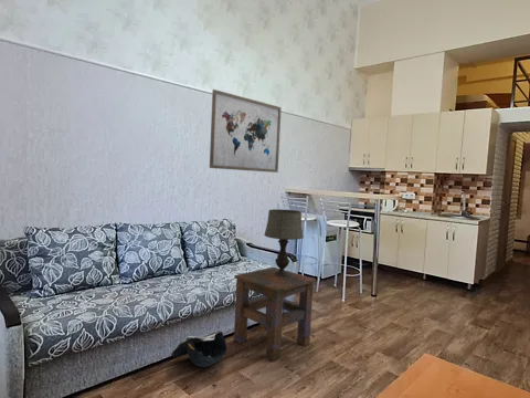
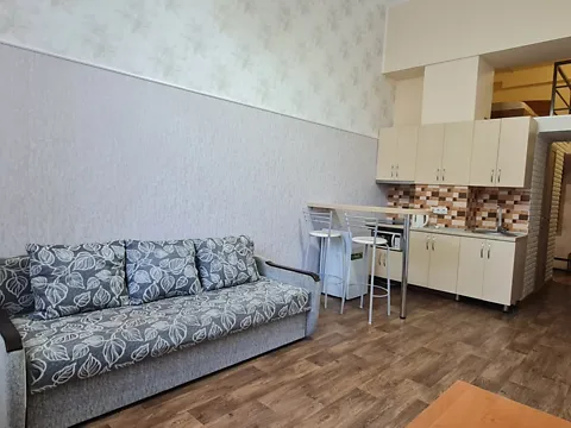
- wall art (248, 135)
- bag (201, 344)
- side table (273, 310)
- table lamp (283, 242)
